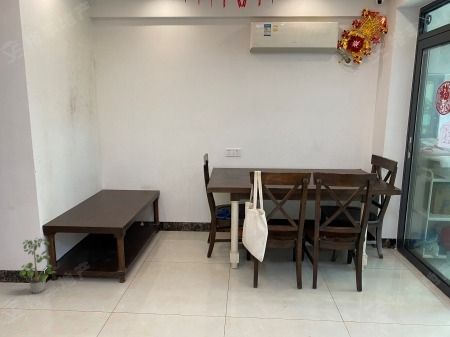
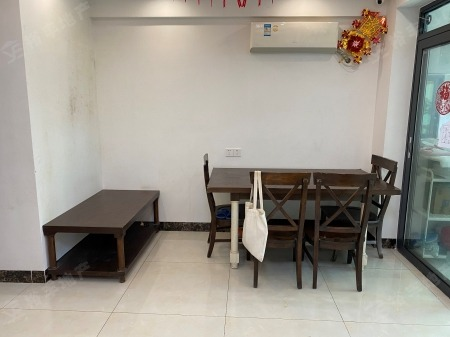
- potted plant (39, 262)
